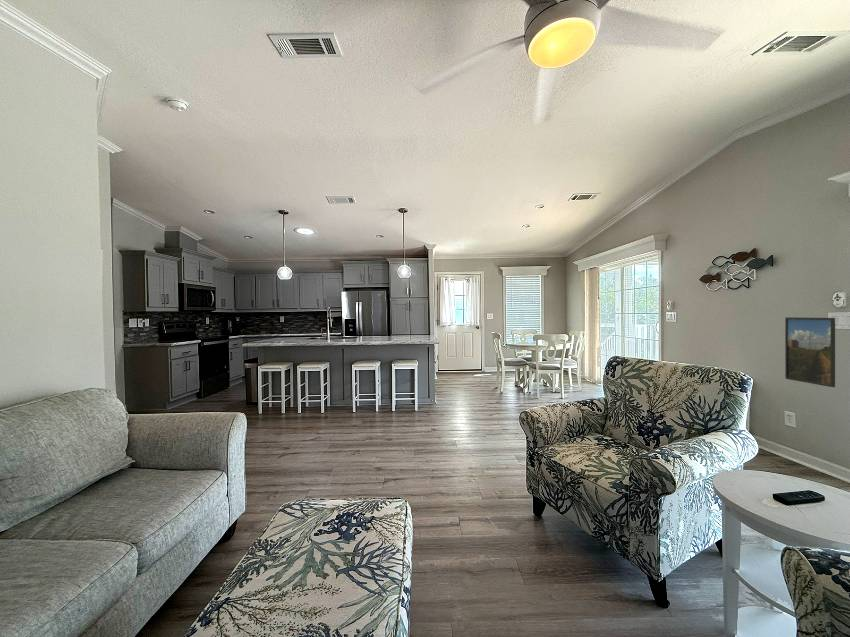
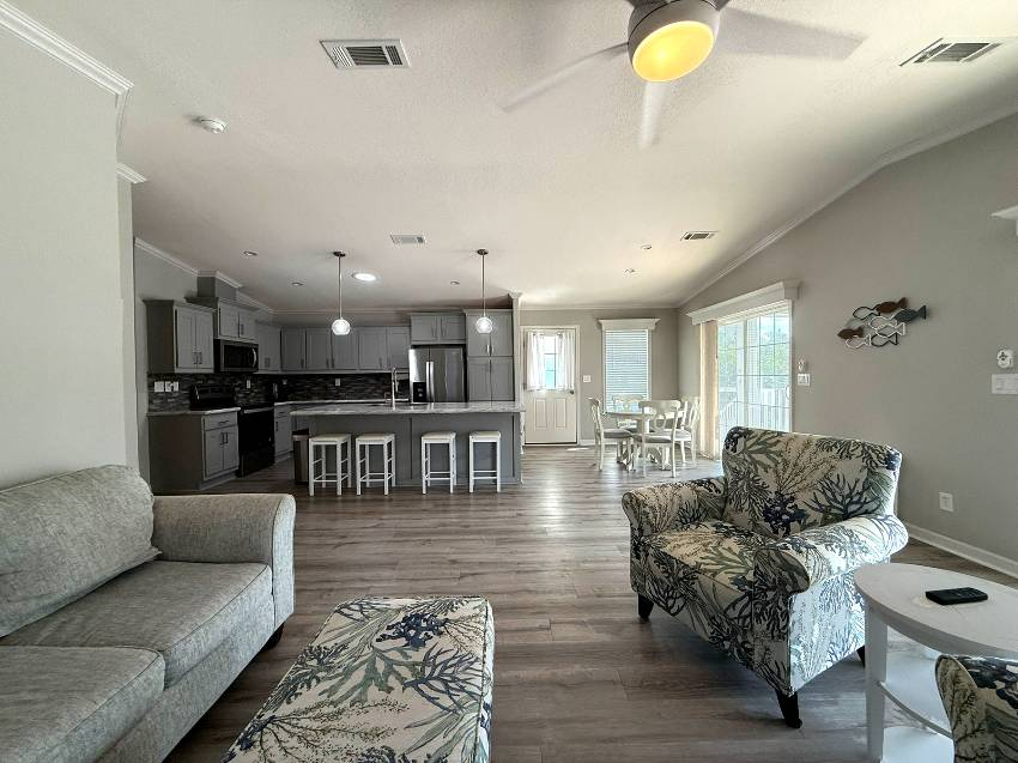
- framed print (808, 350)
